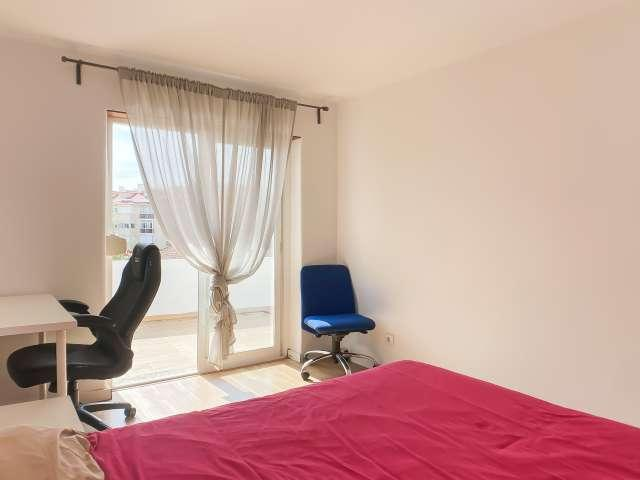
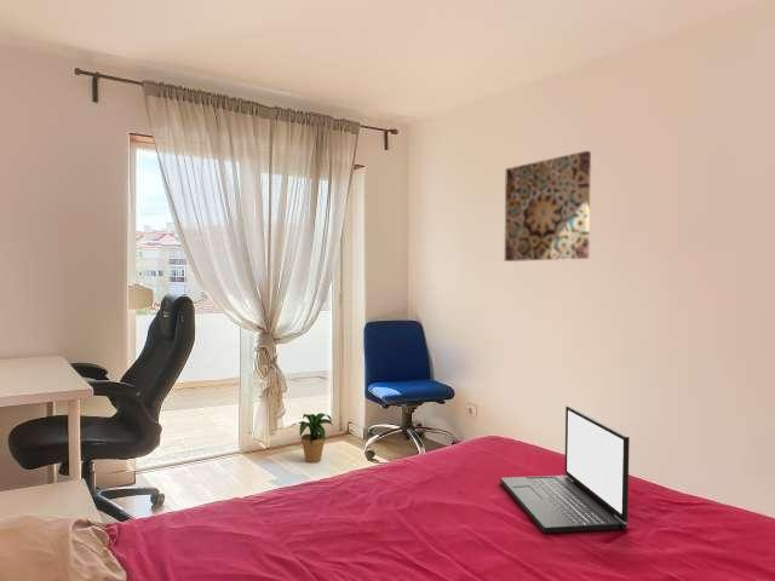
+ potted plant (312, 437)
+ wall art (544, 209)
+ laptop (566, 461)
